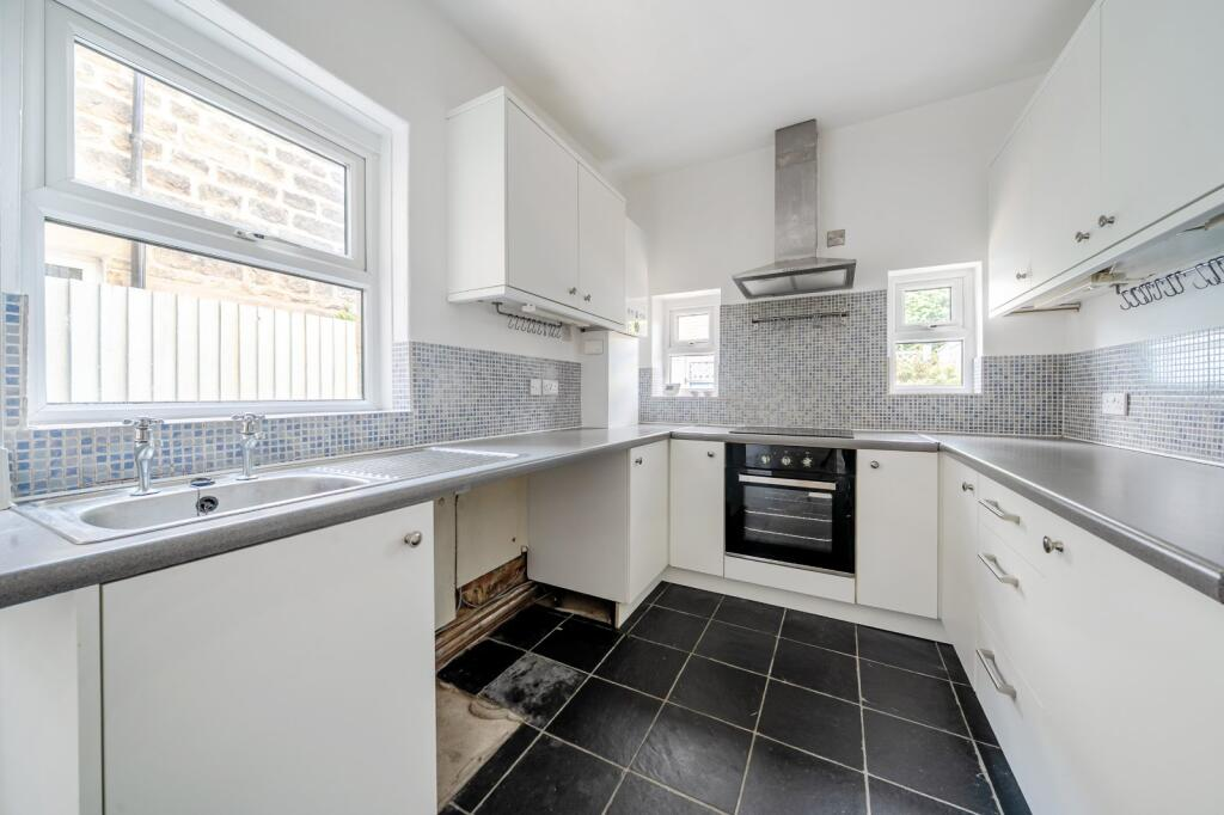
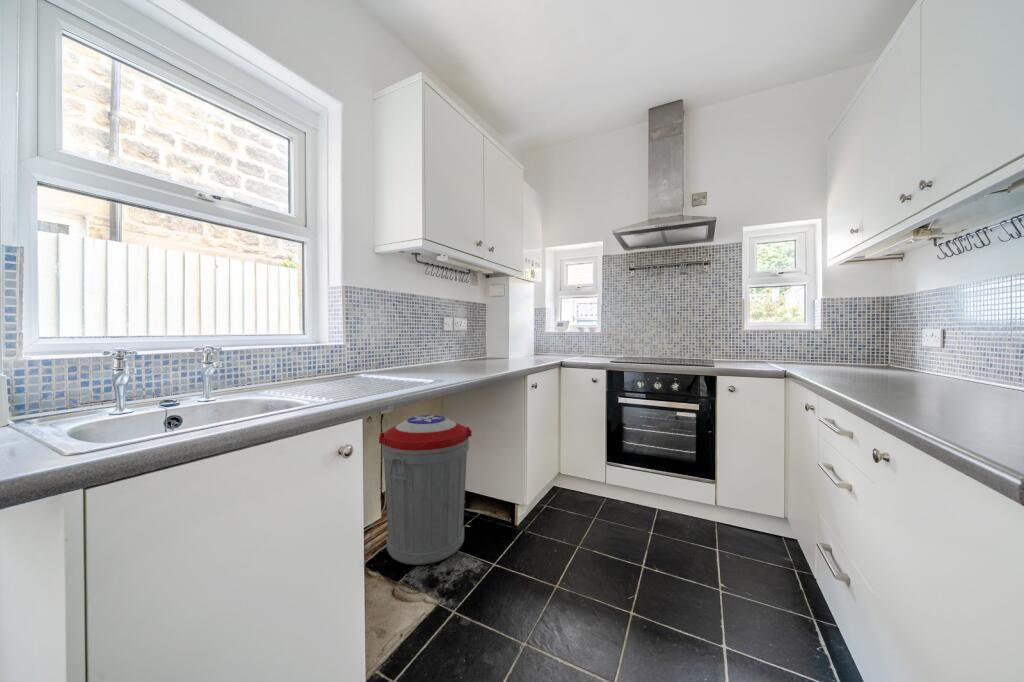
+ trash can (426, 480)
